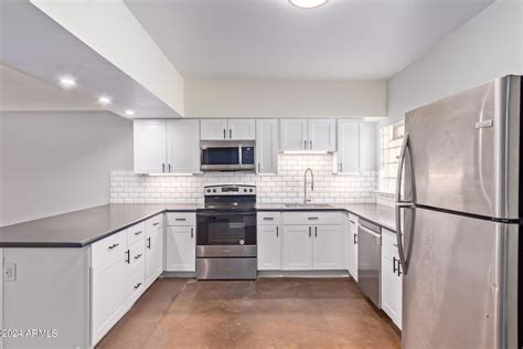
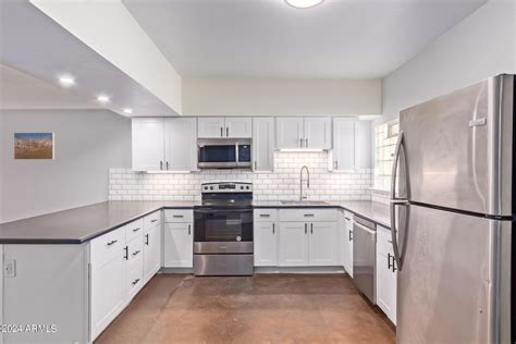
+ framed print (34, 146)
